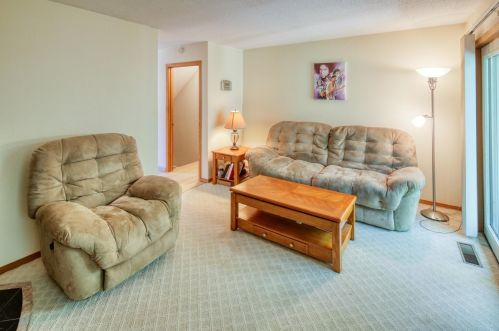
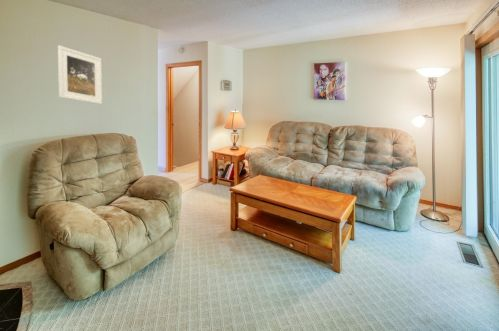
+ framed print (81, 76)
